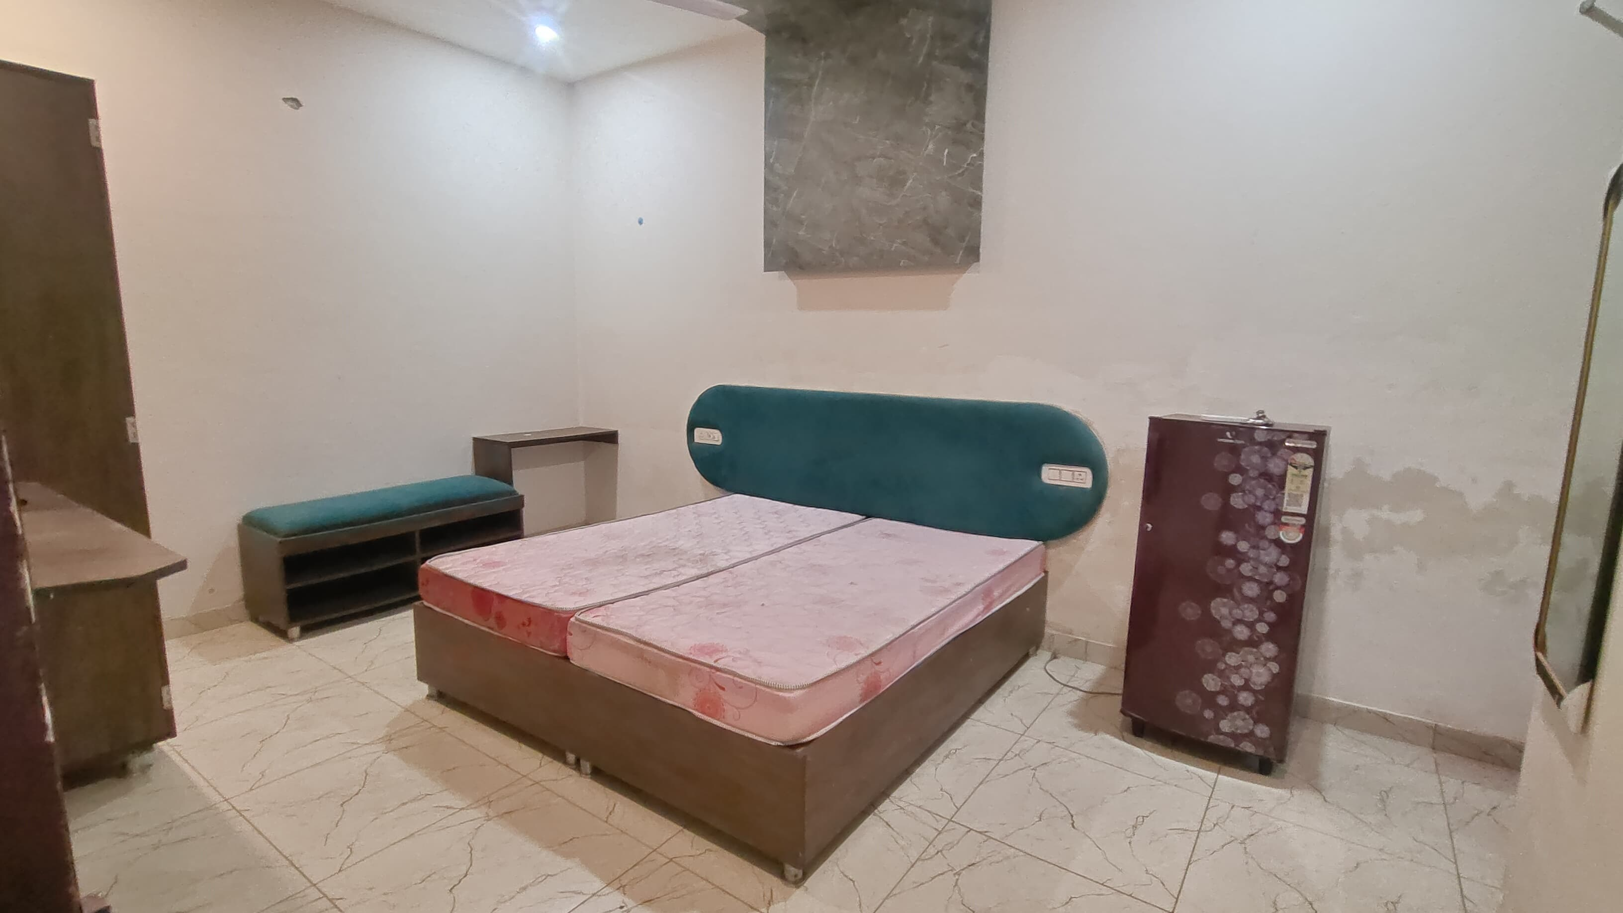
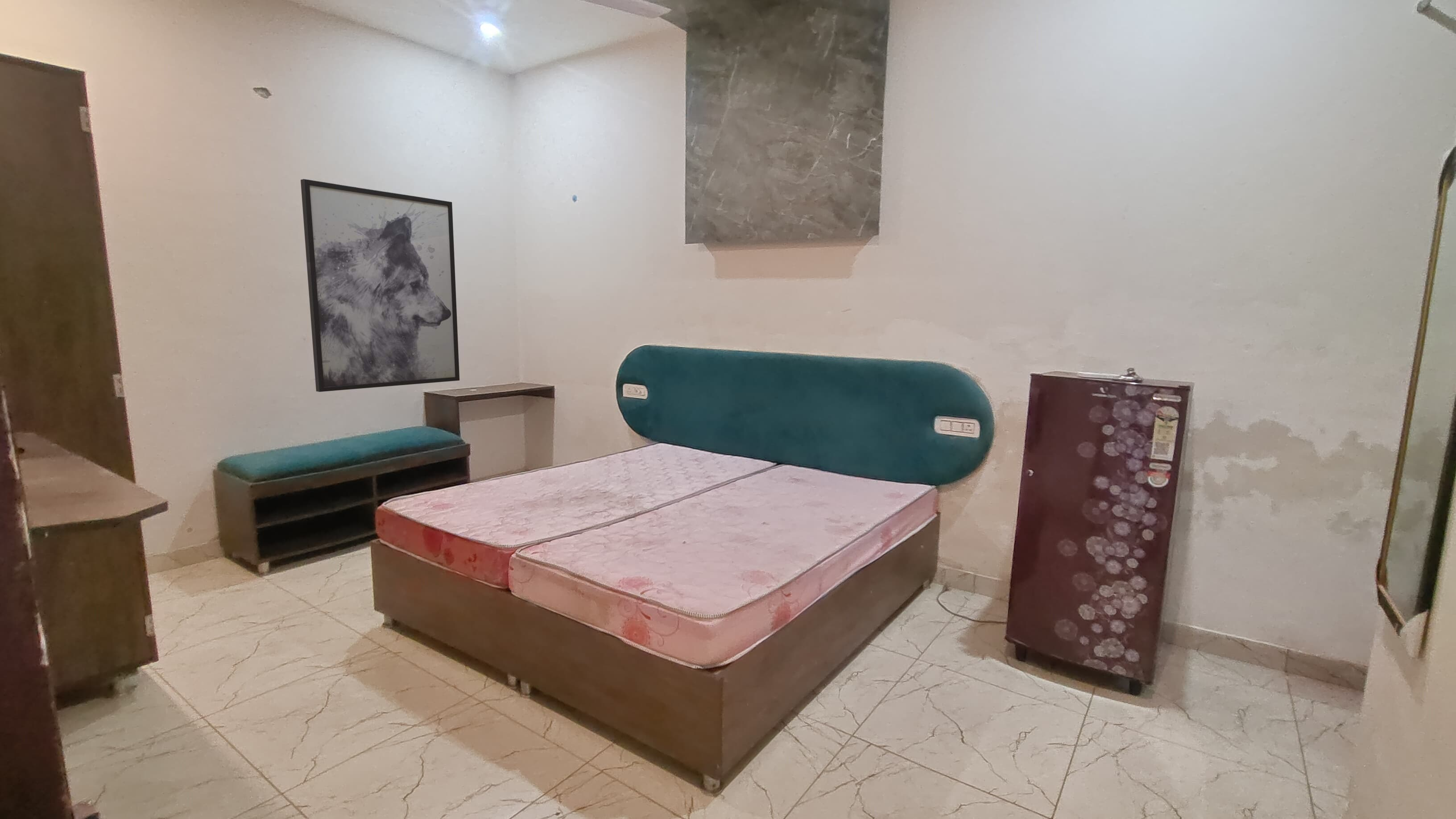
+ wall art (388, 290)
